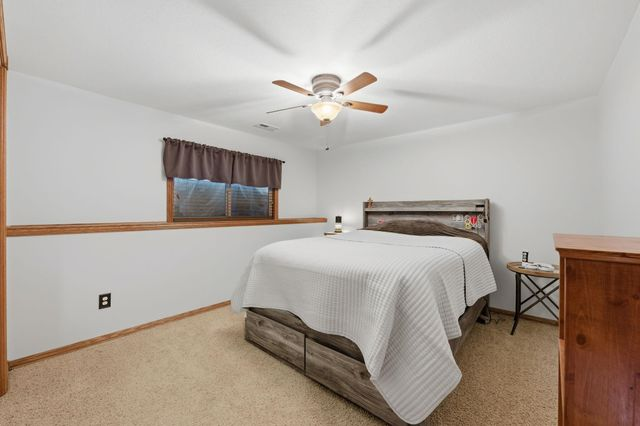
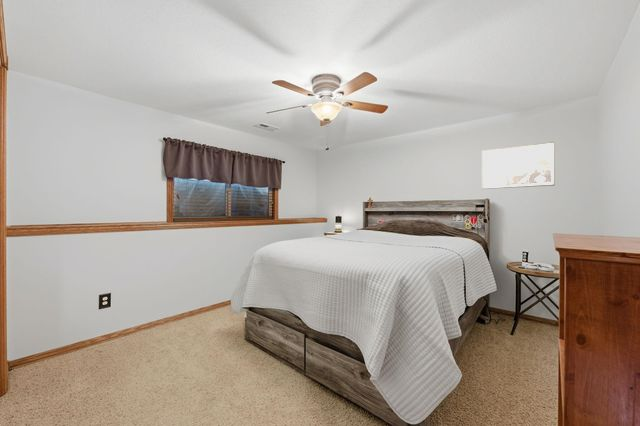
+ wall art (516, 166)
